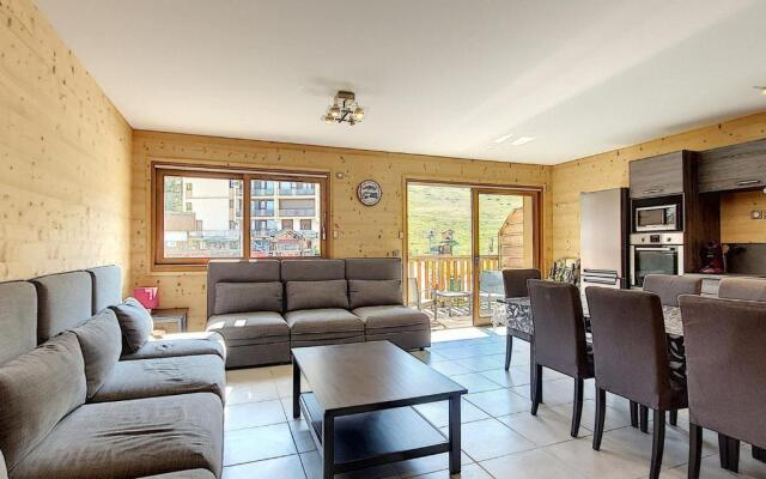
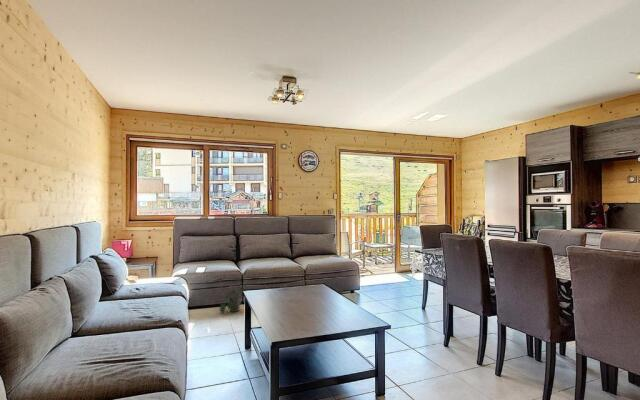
+ potted plant (233, 298)
